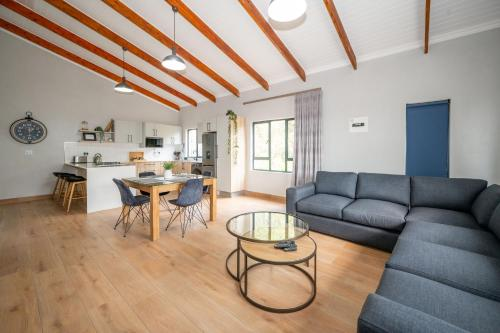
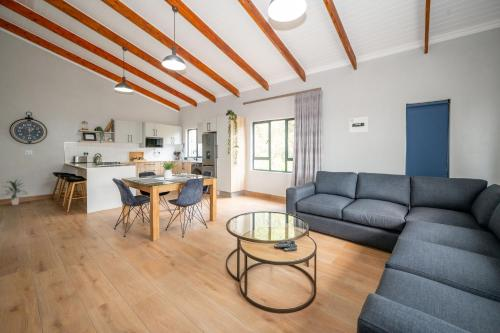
+ indoor plant (14, 191)
